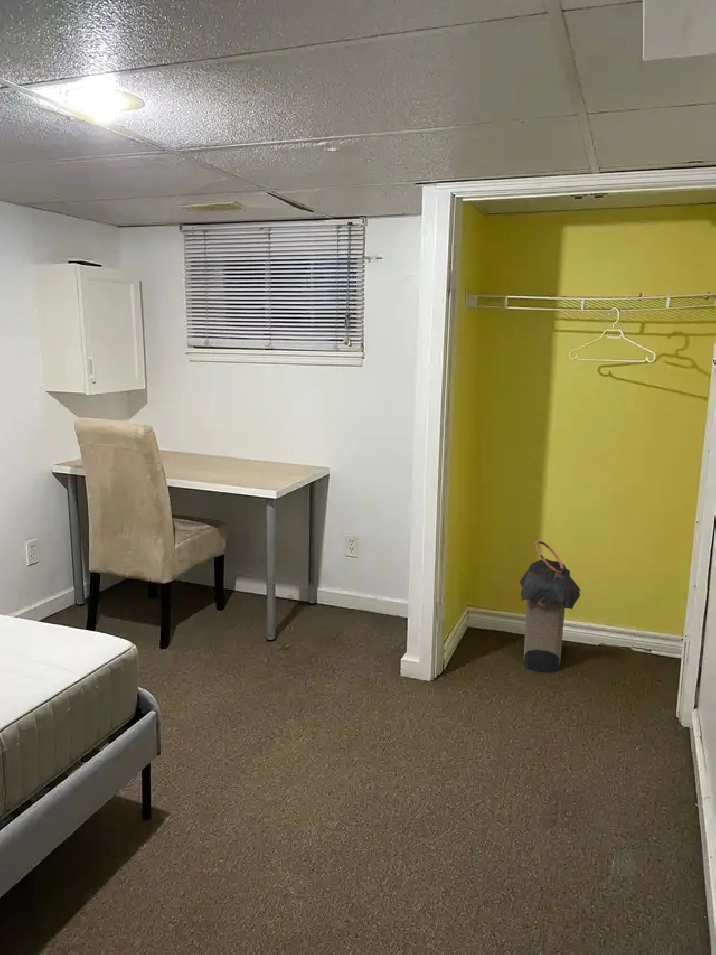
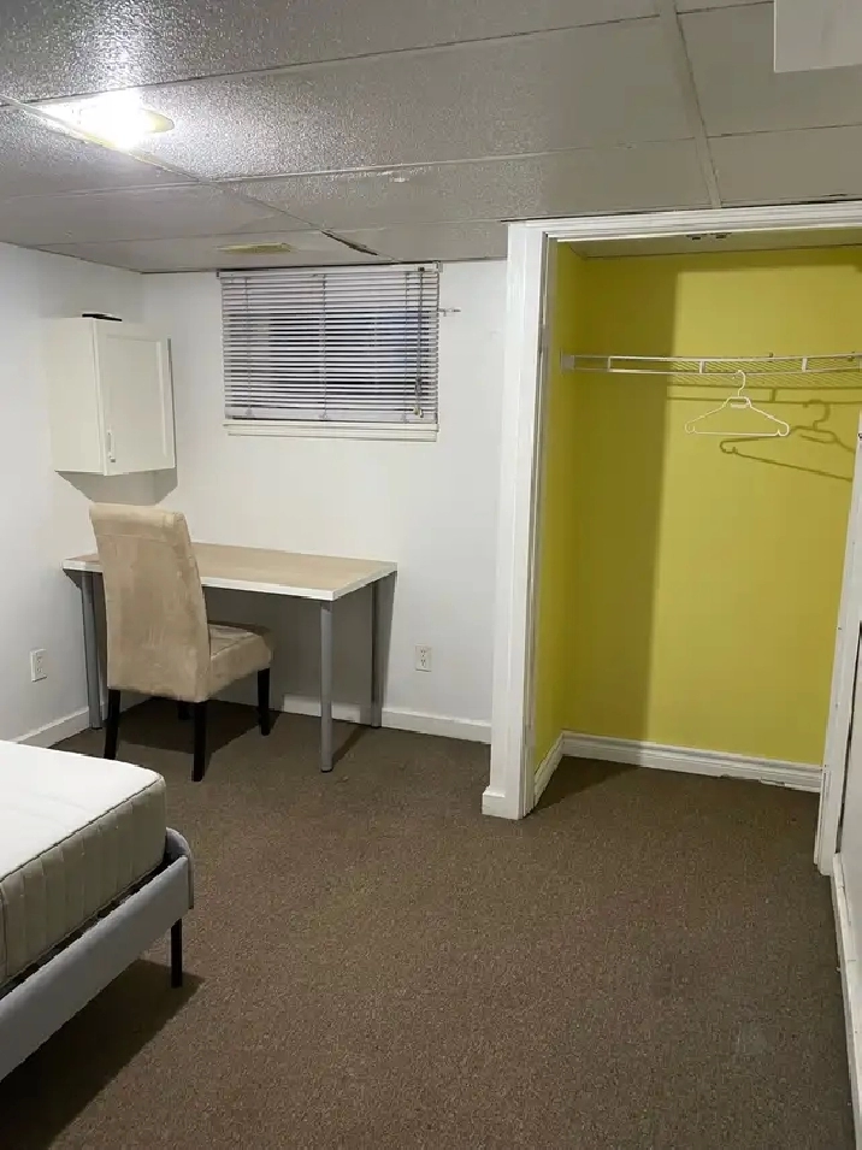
- laundry hamper (548, 601)
